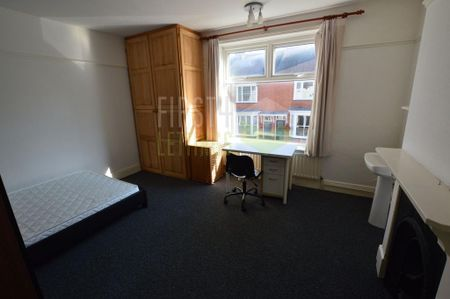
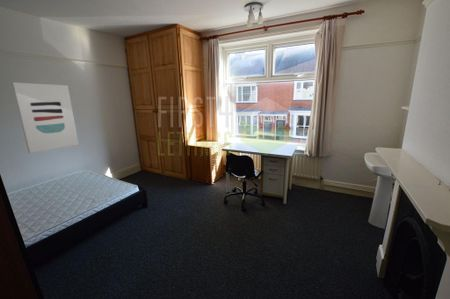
+ wall art (49, 117)
